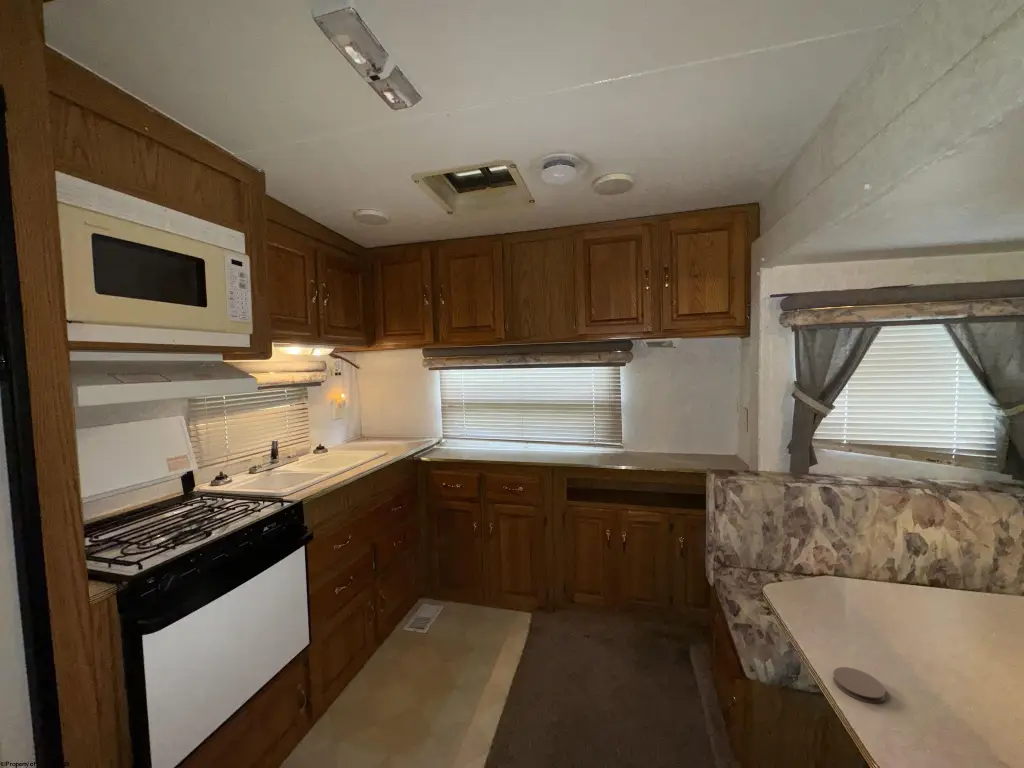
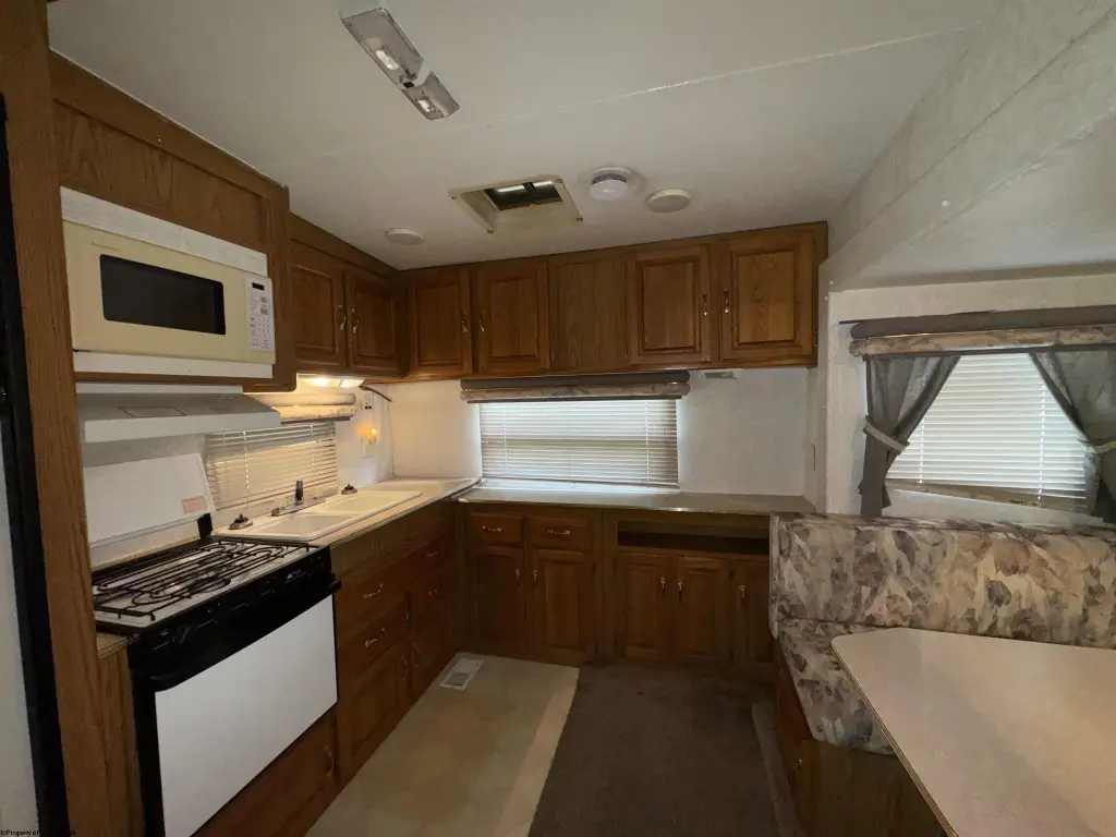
- coaster (858, 684)
